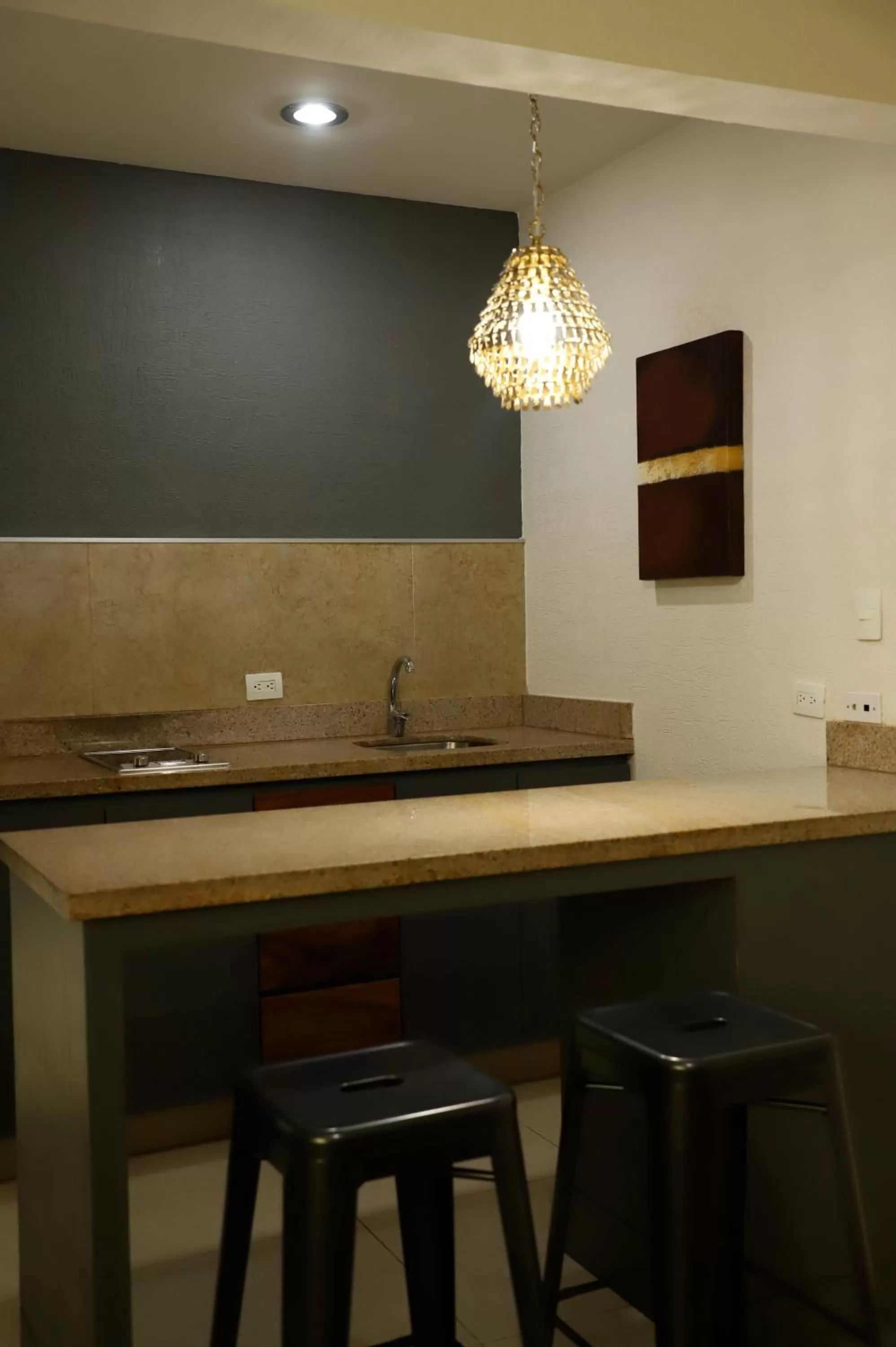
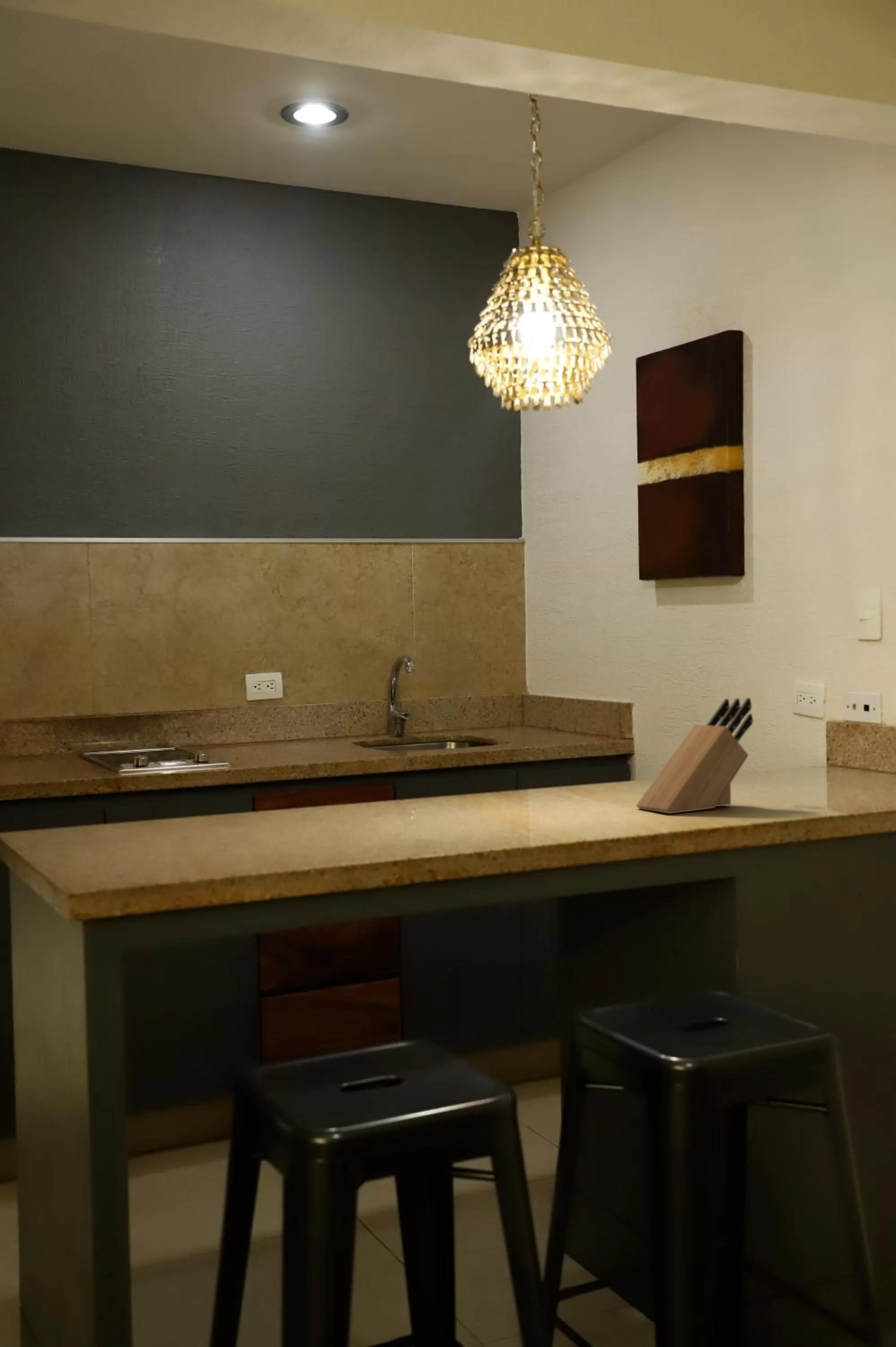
+ knife block (699, 753)
